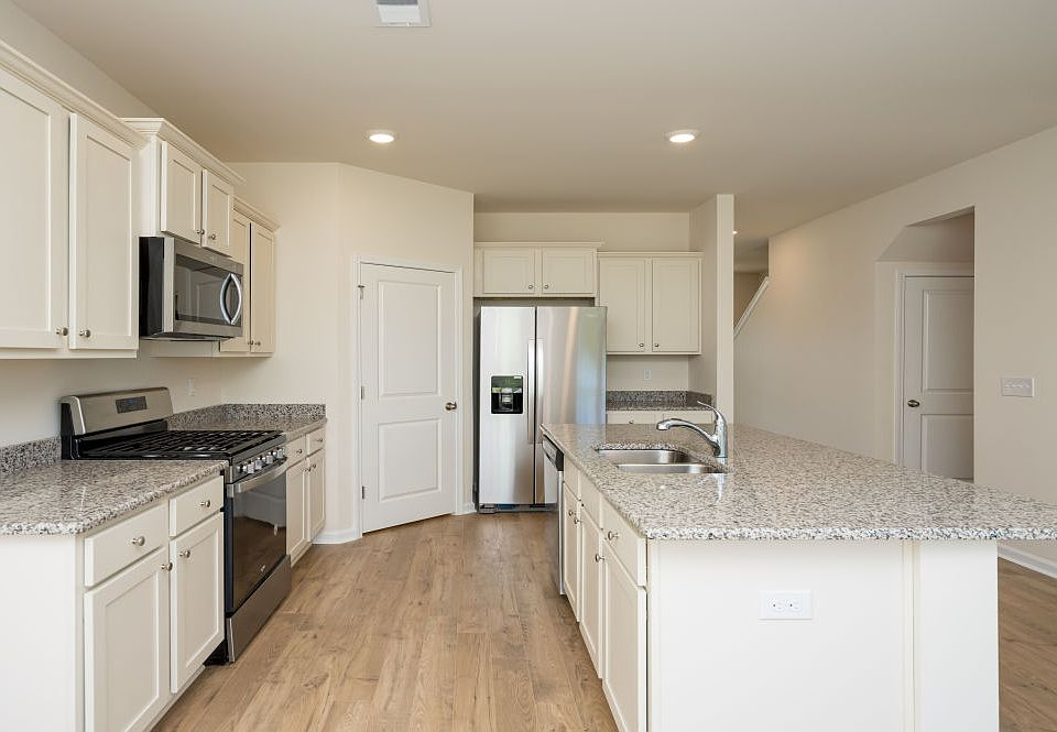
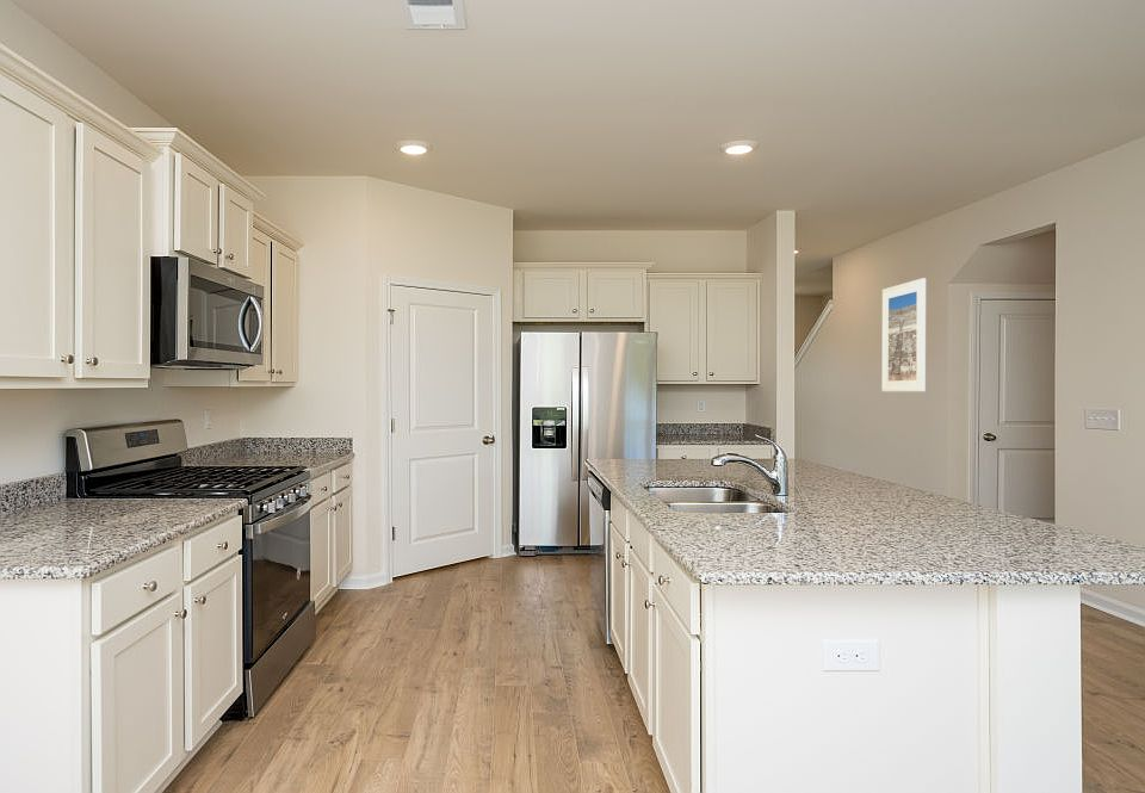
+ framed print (902, 337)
